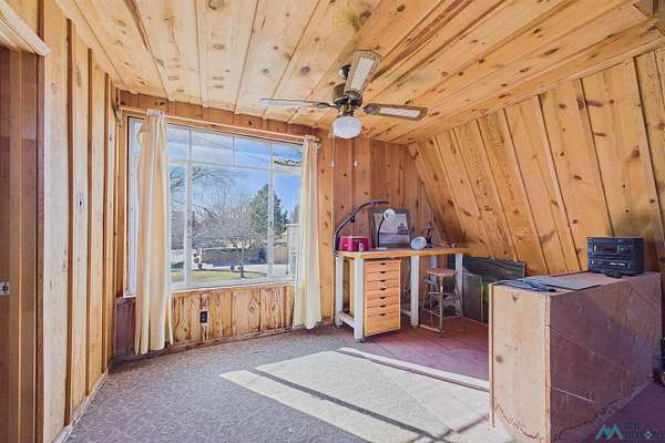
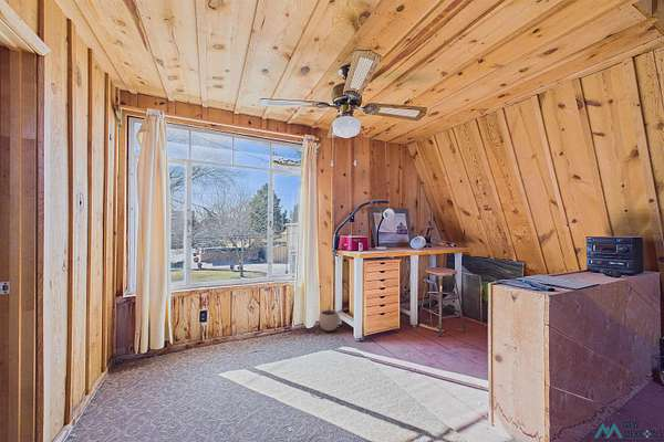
+ plant pot (329, 317)
